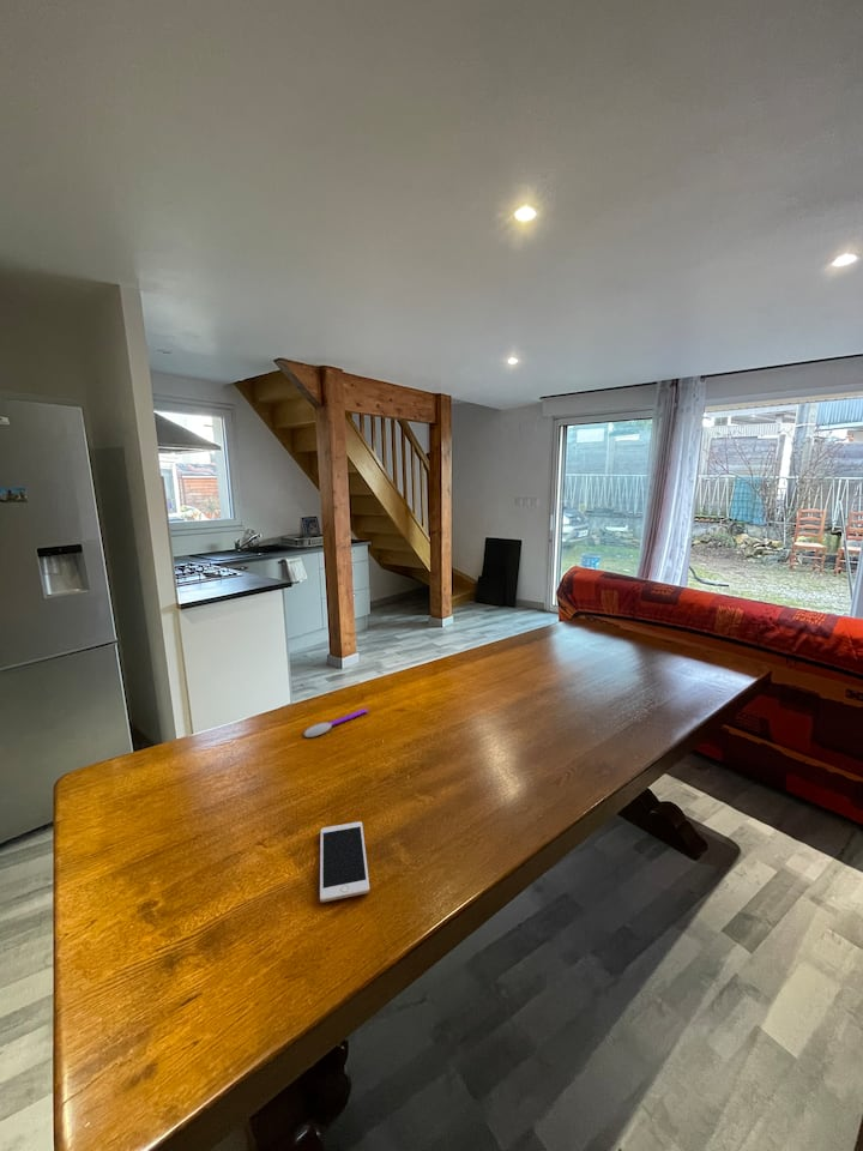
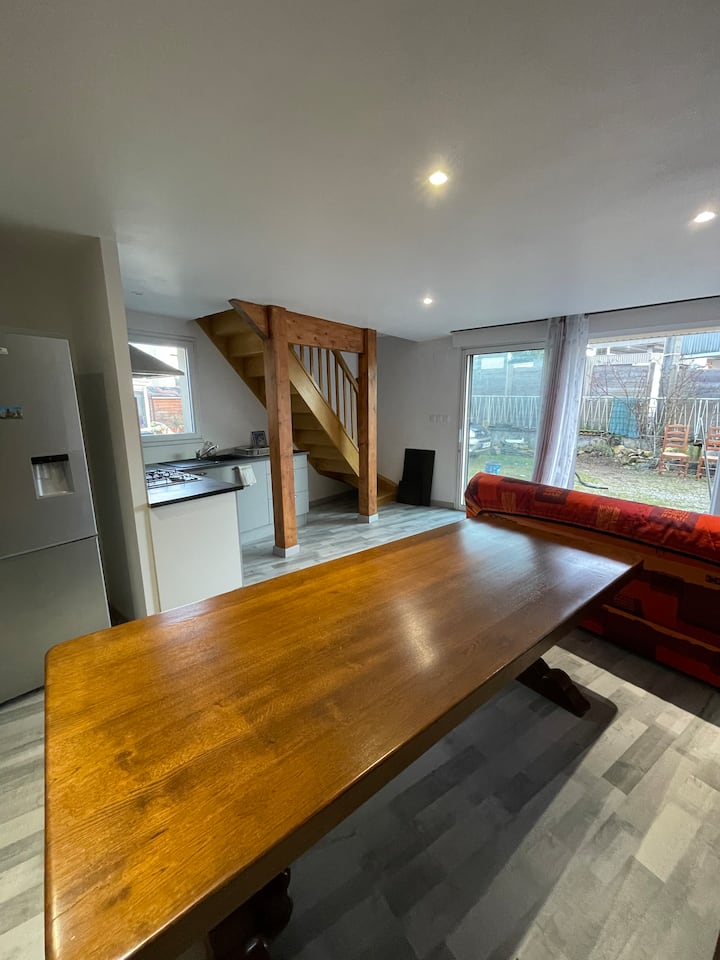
- cell phone (343, 857)
- spoon (337, 721)
